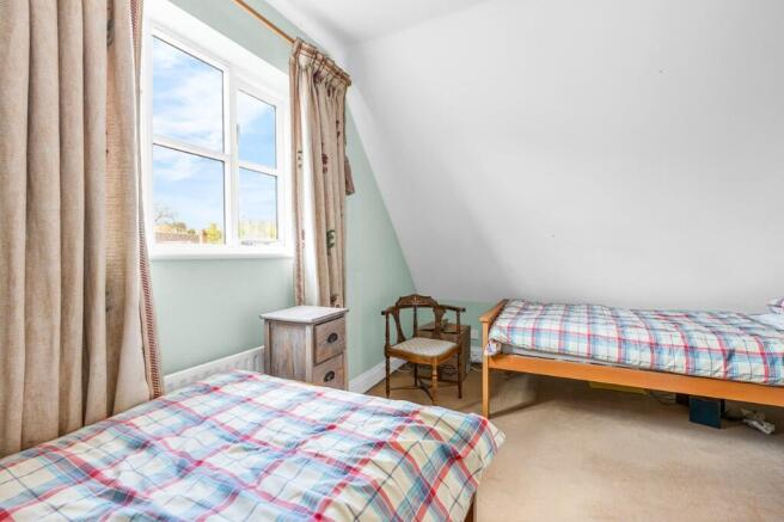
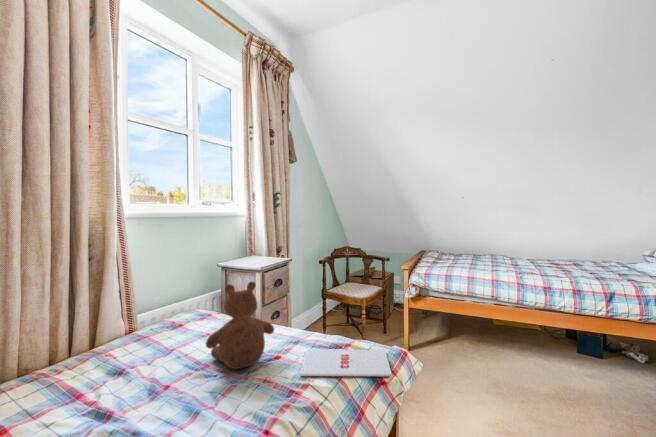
+ magazine (345, 361)
+ teddy bear (237, 321)
